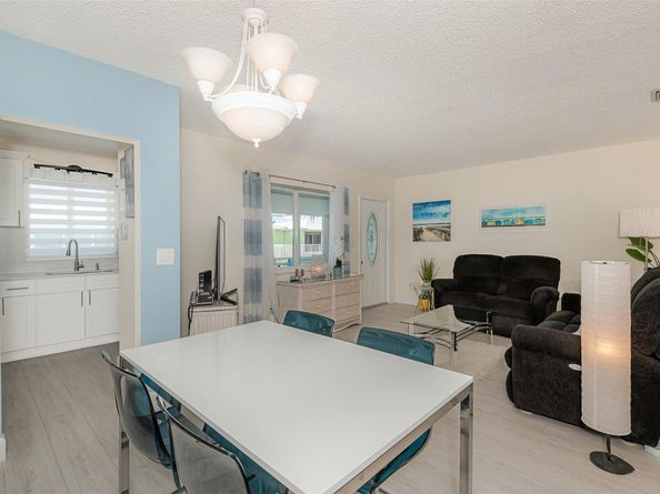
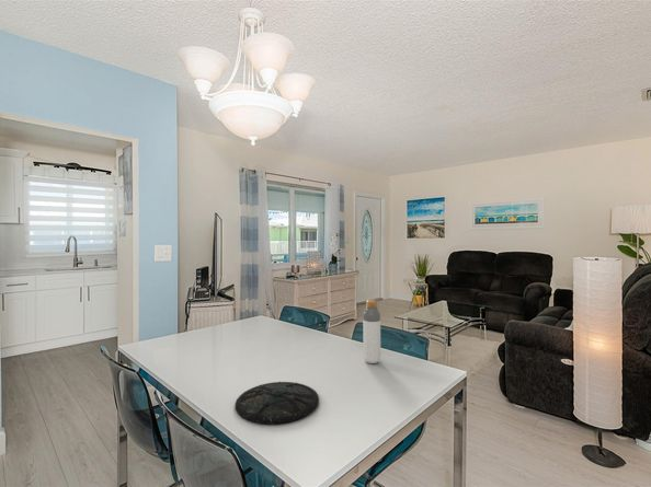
+ plate (277, 395)
+ bottle (372, 331)
